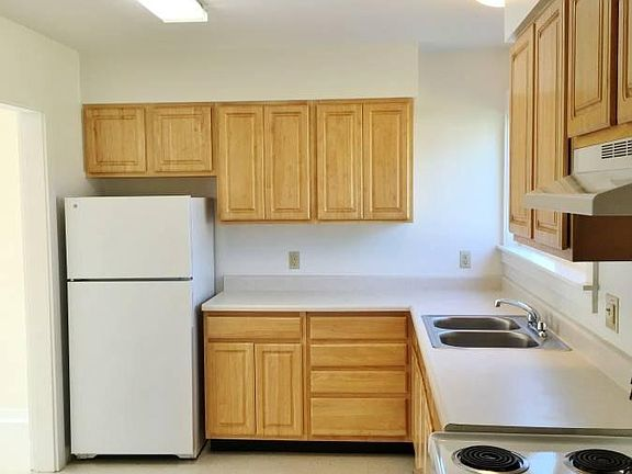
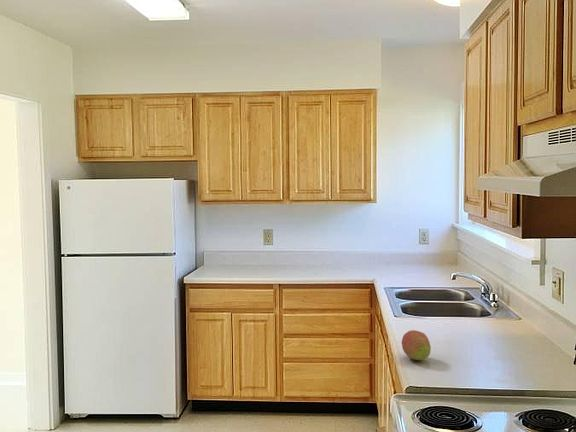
+ fruit (416, 345)
